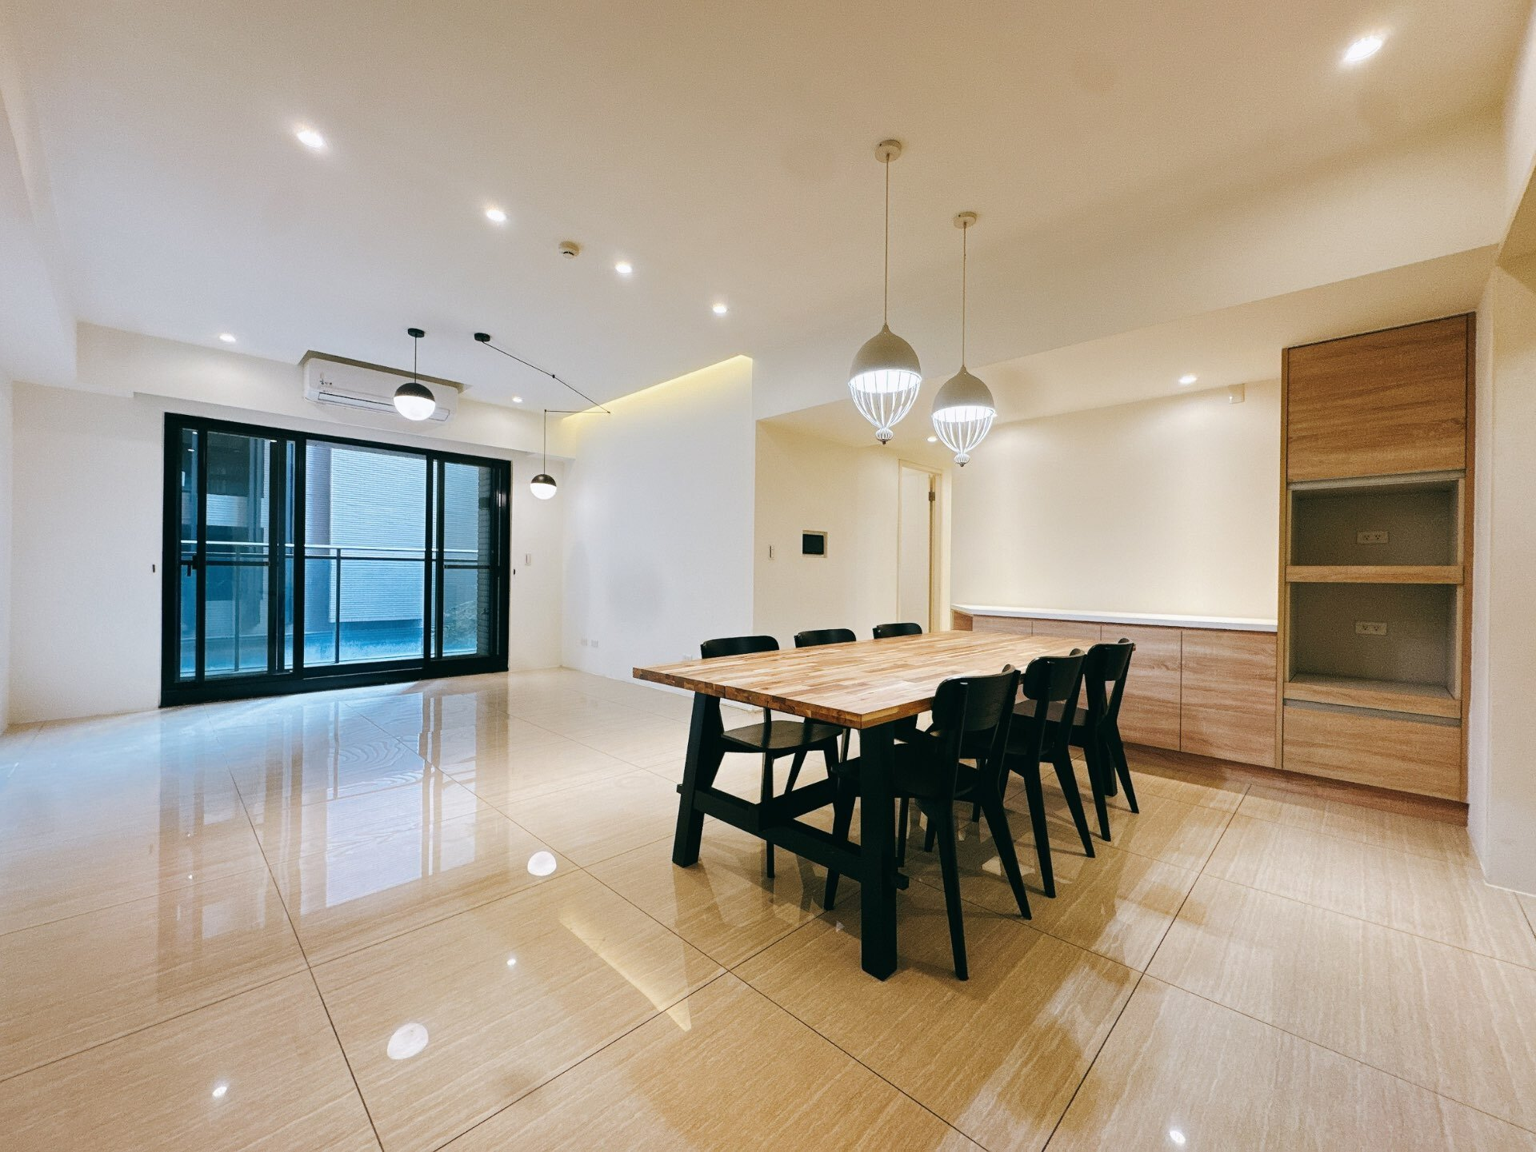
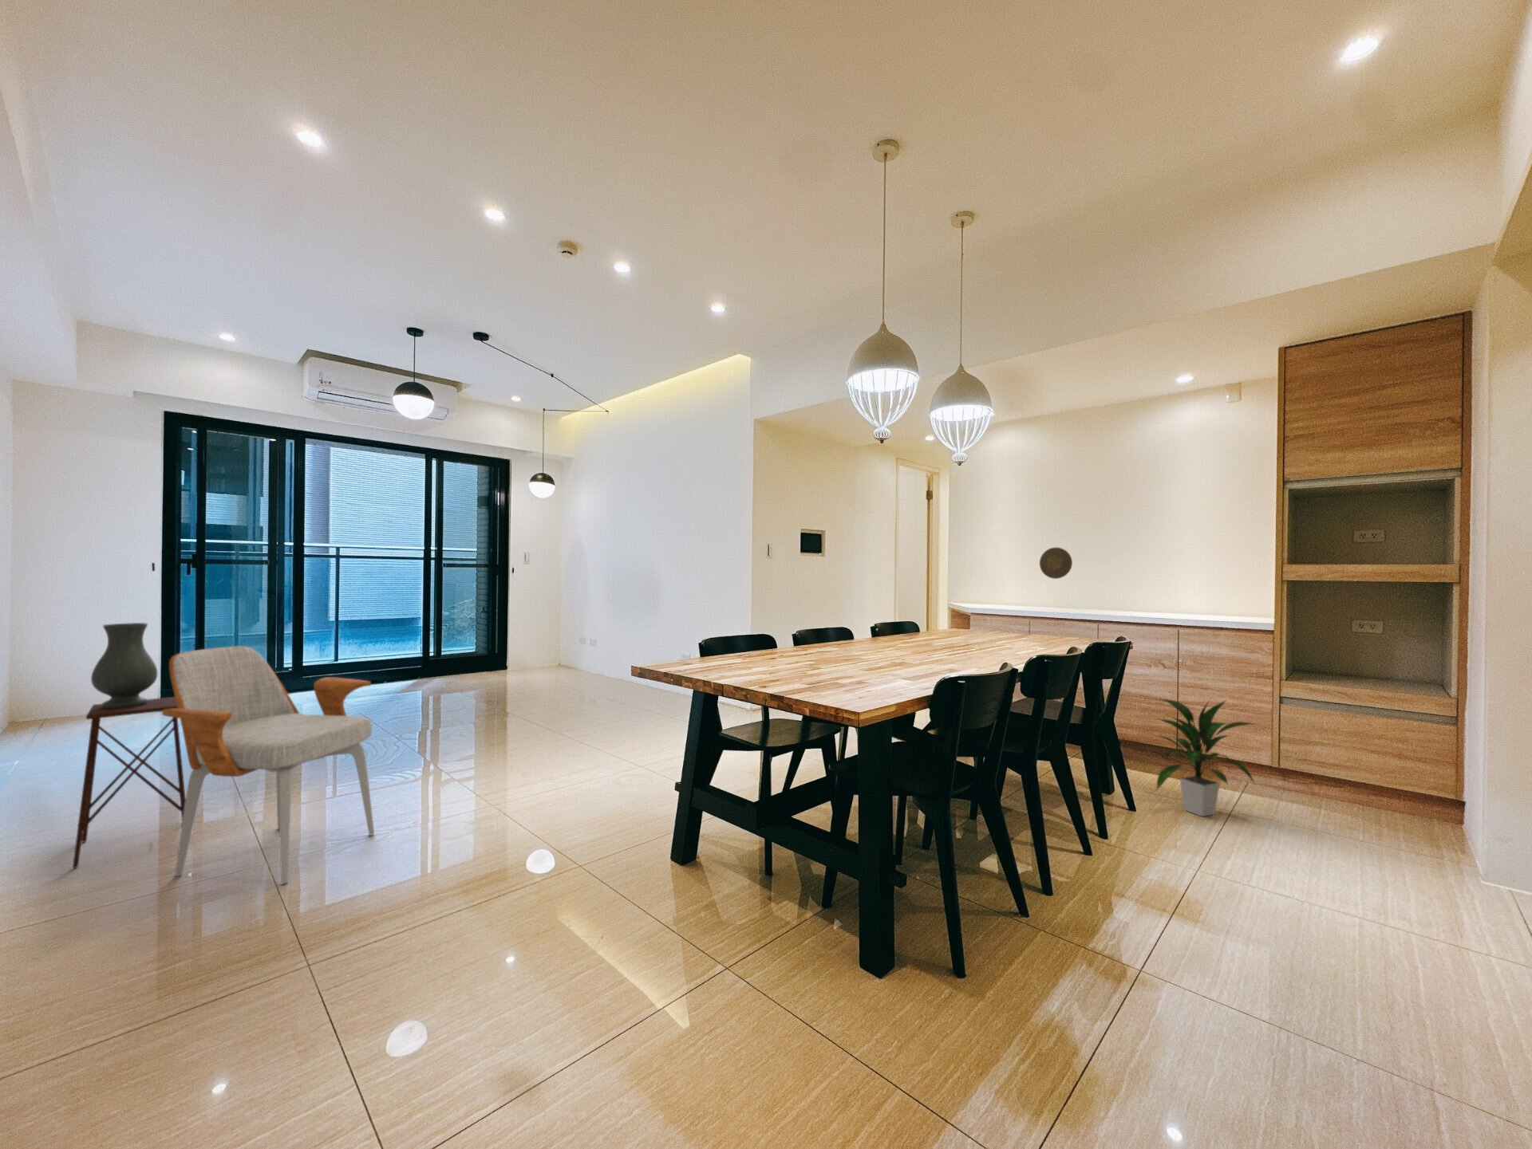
+ vase (126, 664)
+ decorative plate (1055, 562)
+ indoor plant (1194, 752)
+ side table (135, 774)
+ armchair (269, 751)
